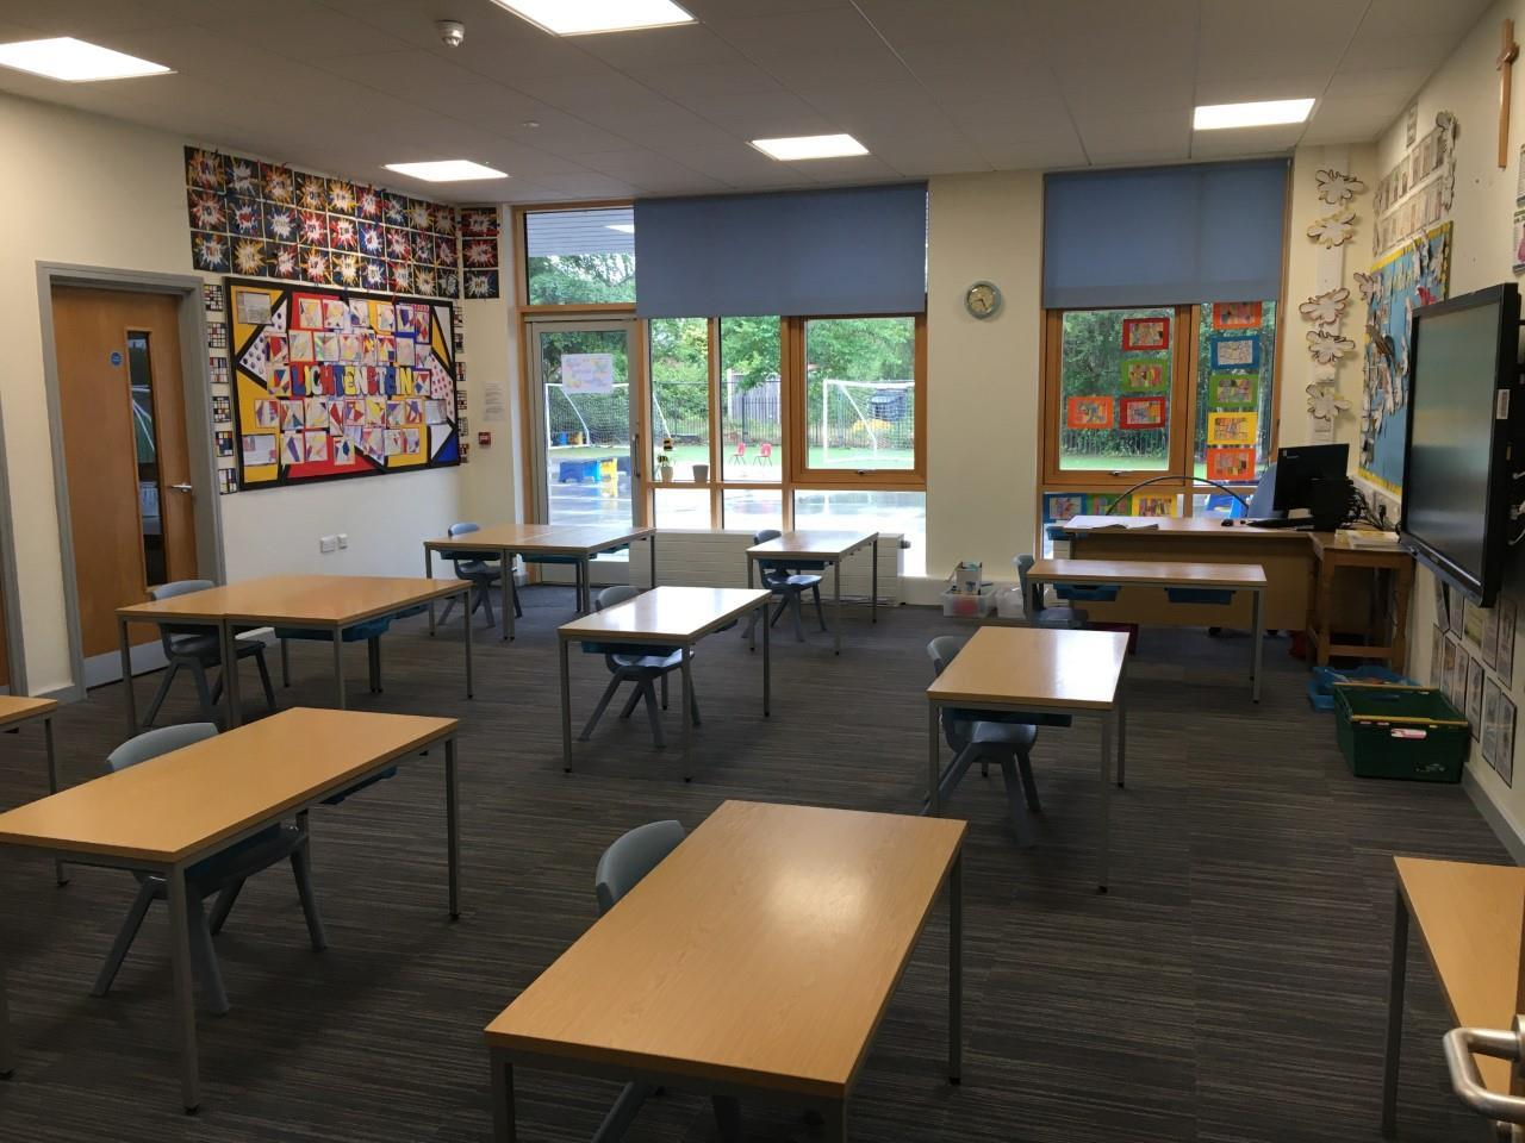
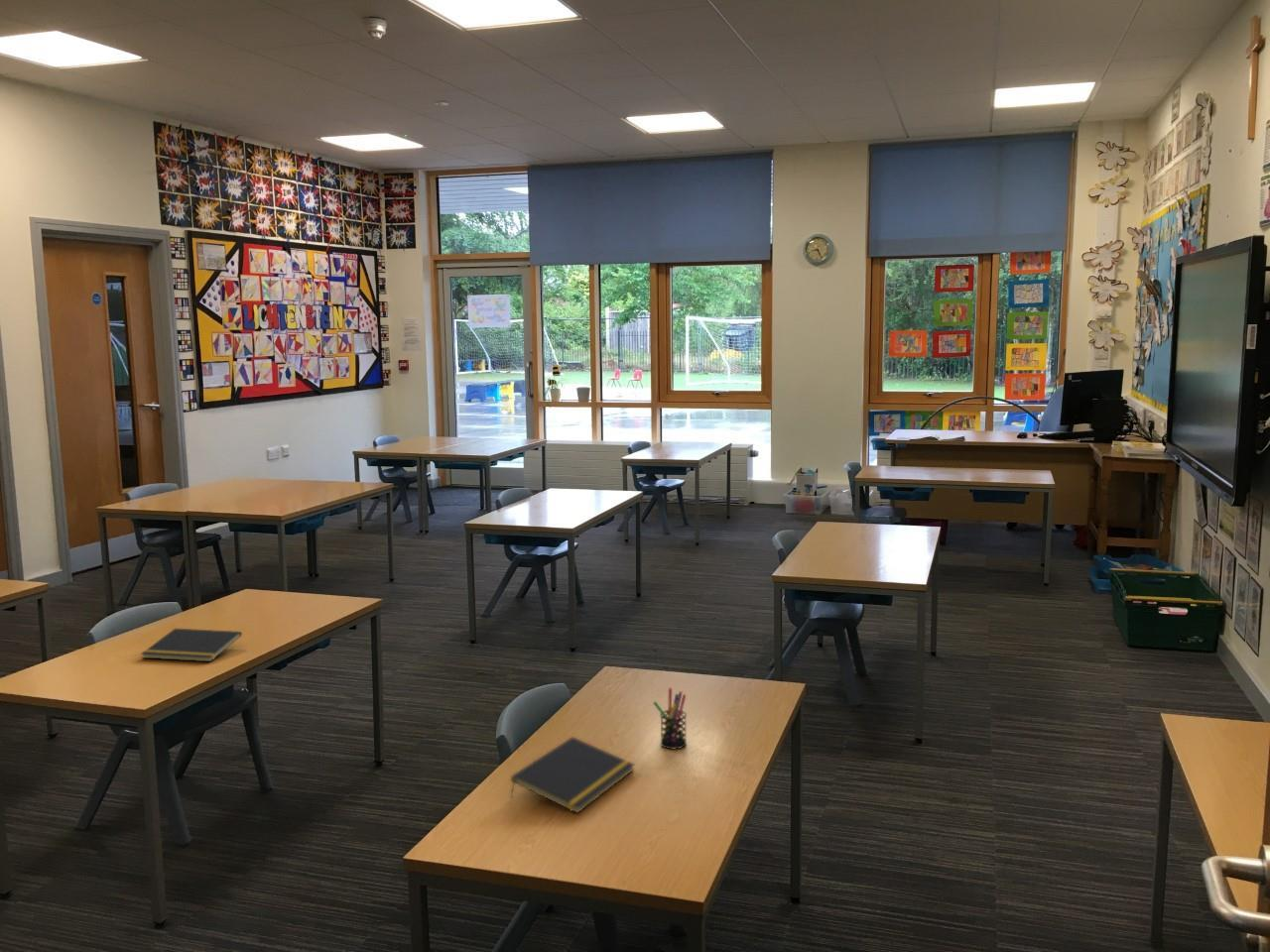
+ notepad (191, 644)
+ pen holder (670, 717)
+ notepad (574, 773)
